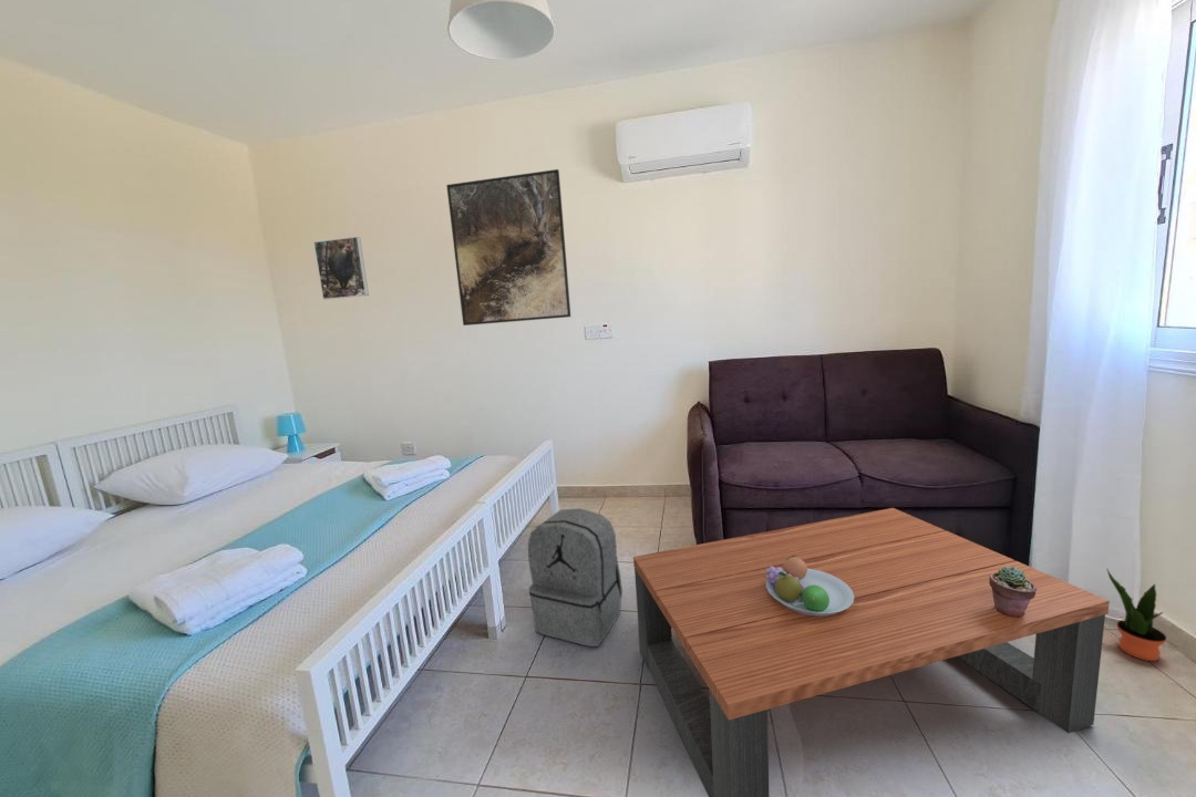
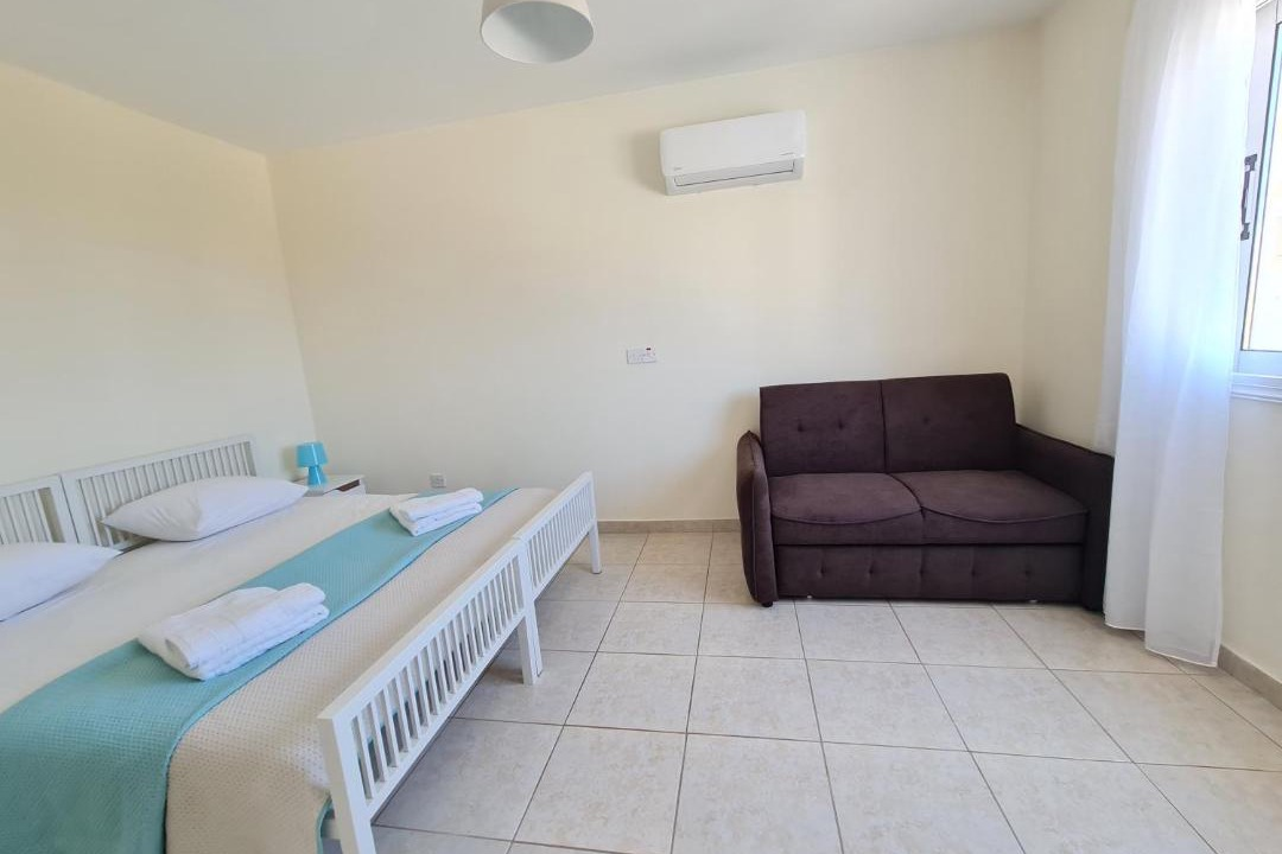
- fruit bowl (806, 582)
- coffee table (835, 630)
- backpack (577, 567)
- potted plant (1132, 613)
- potted succulent (1011, 589)
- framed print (508, 250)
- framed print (341, 268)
